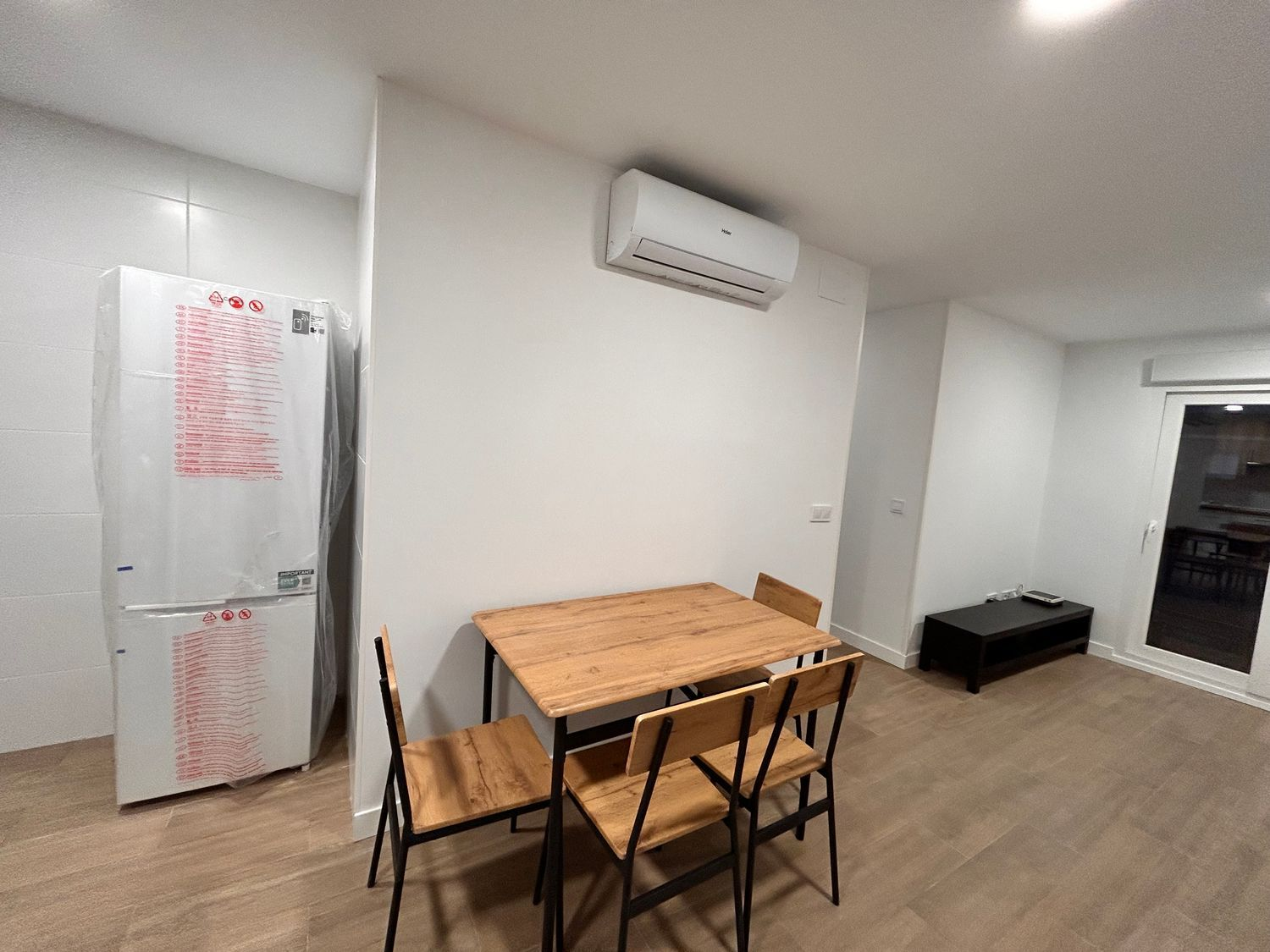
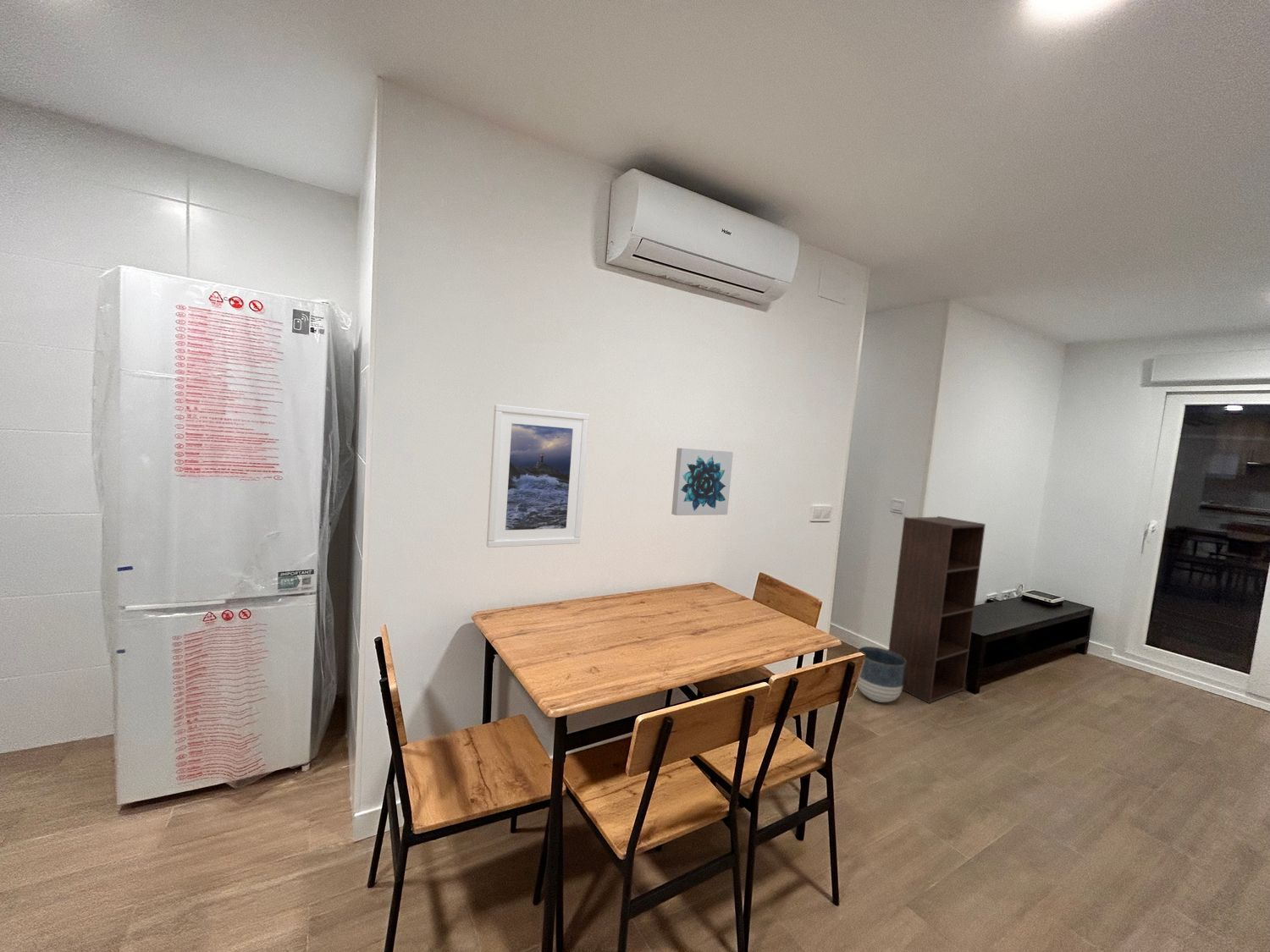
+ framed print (539, 477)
+ planter (879, 677)
+ shelf (934, 604)
+ wall art (703, 482)
